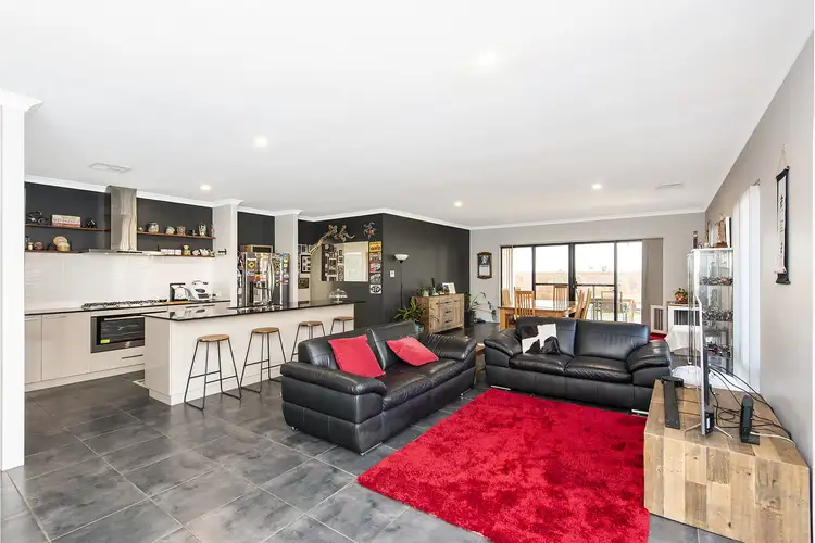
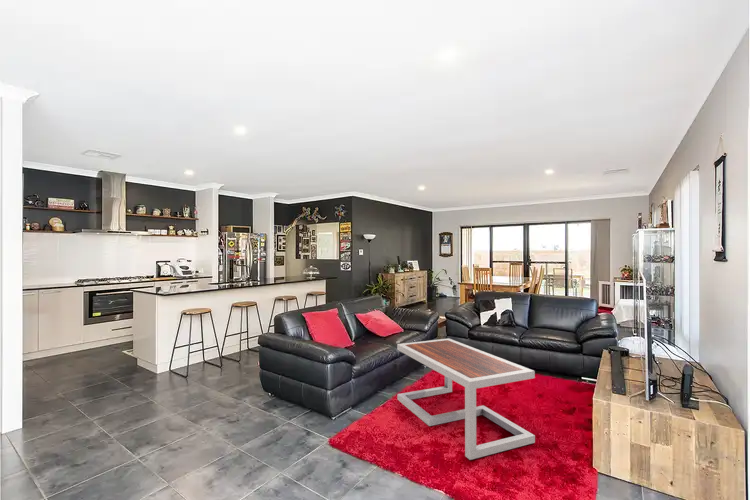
+ coffee table (460, 384)
